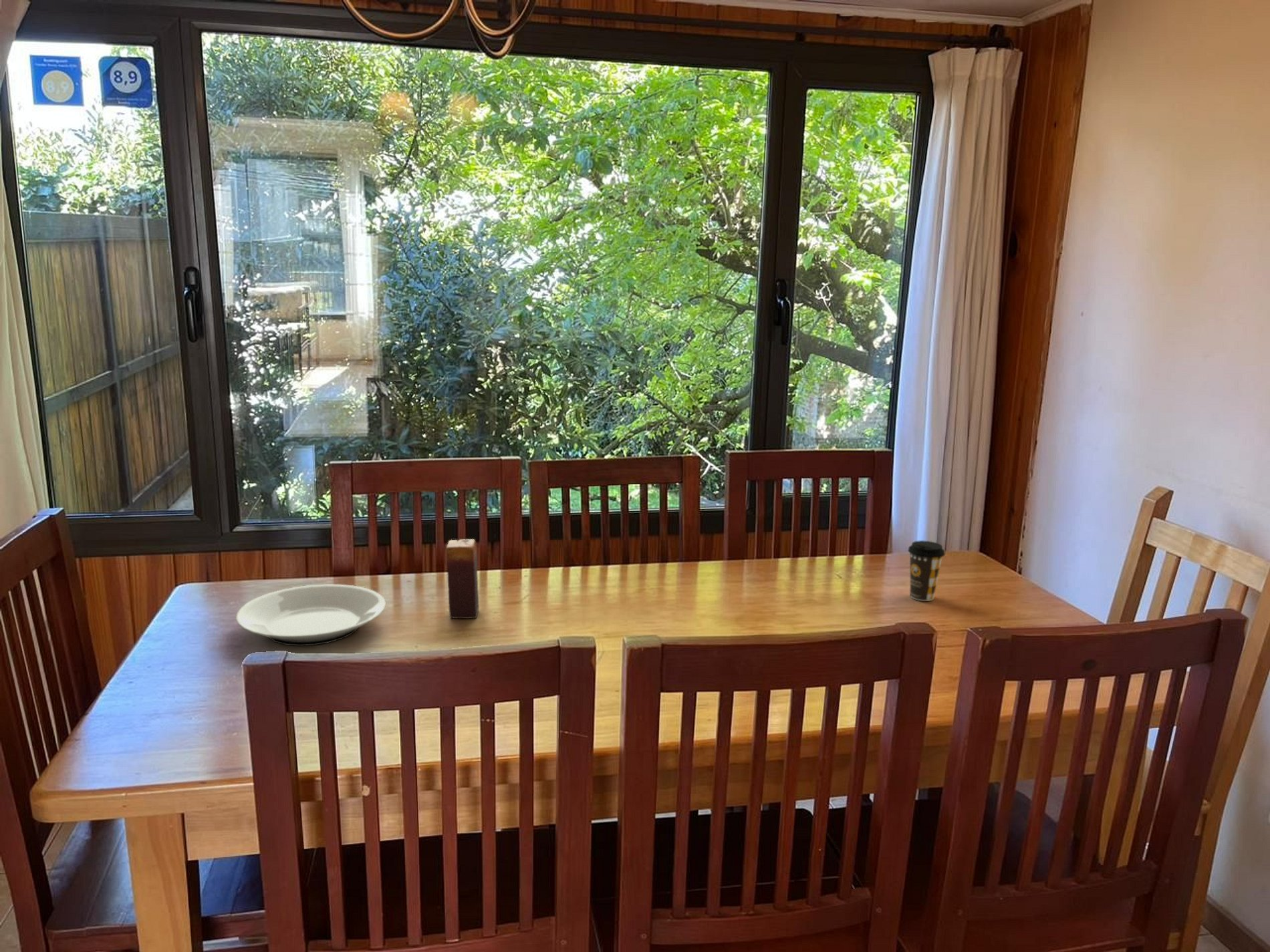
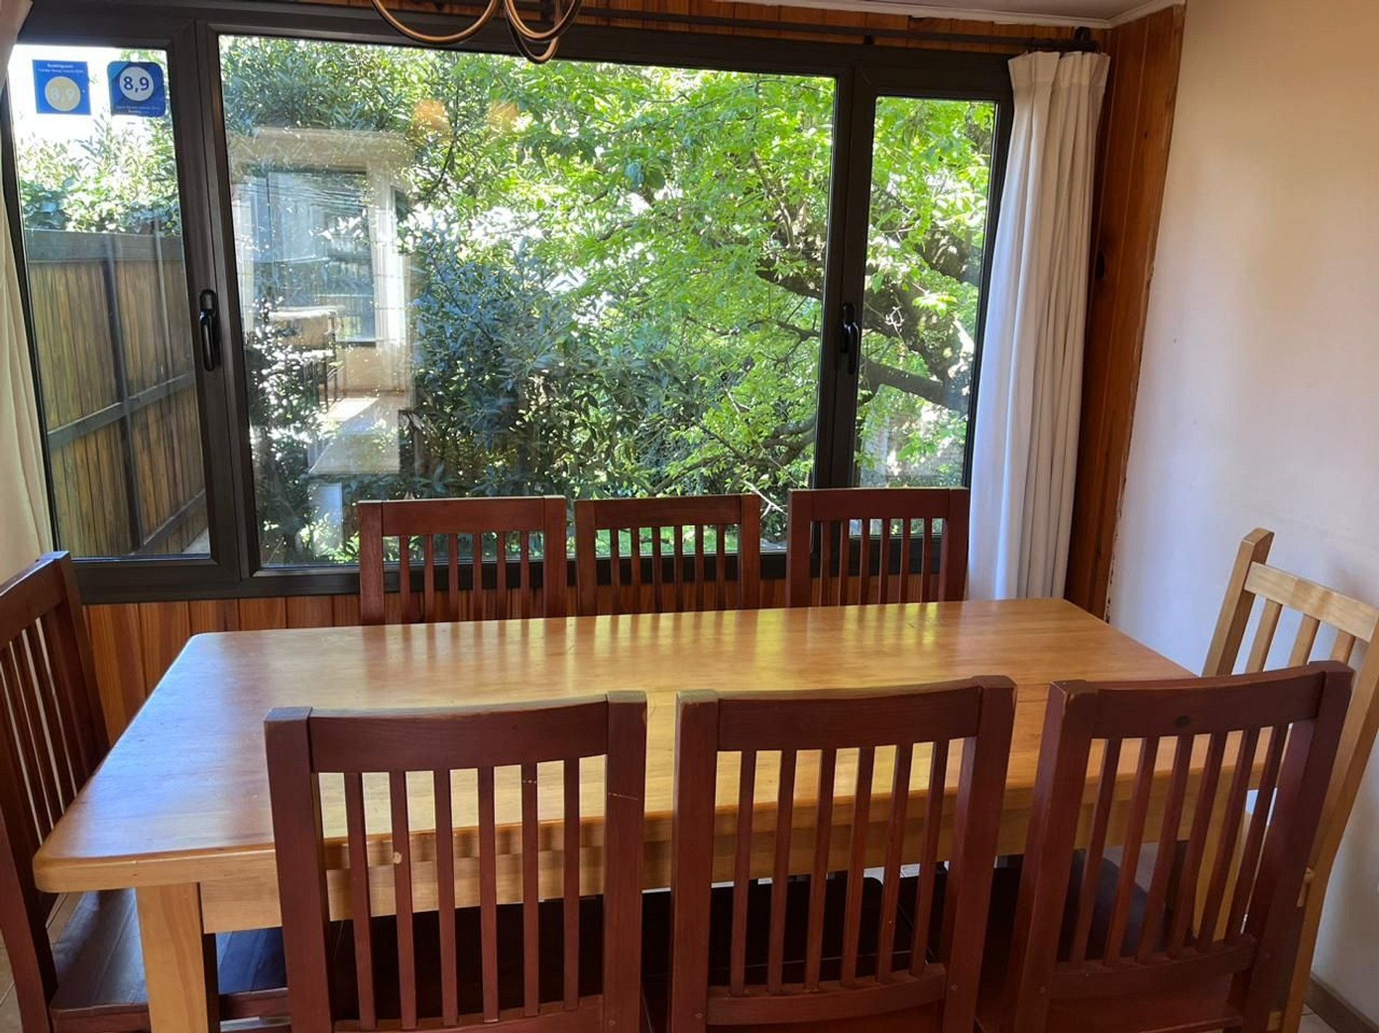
- coffee cup (924, 571)
- candle (463, 578)
- plate (313, 618)
